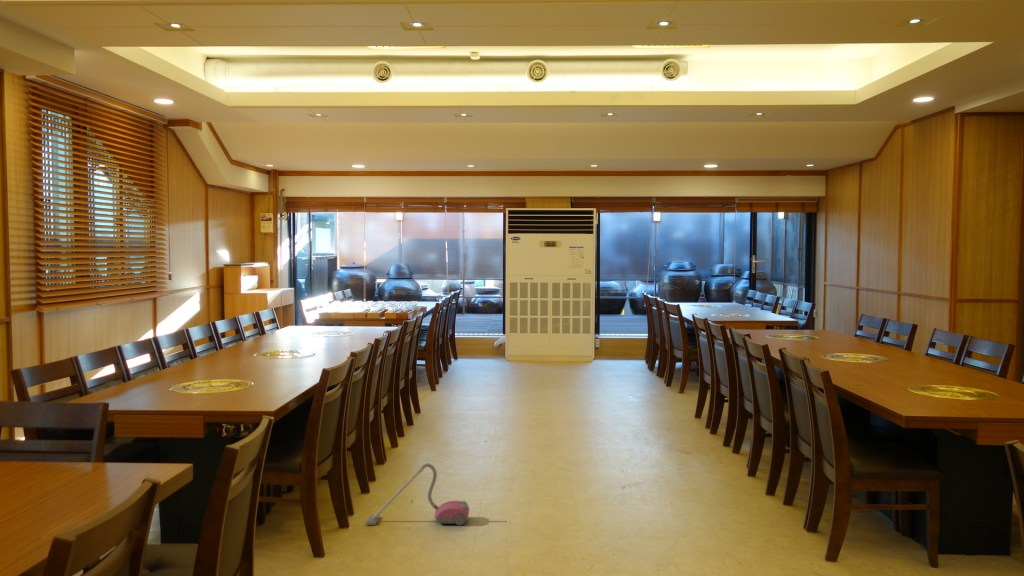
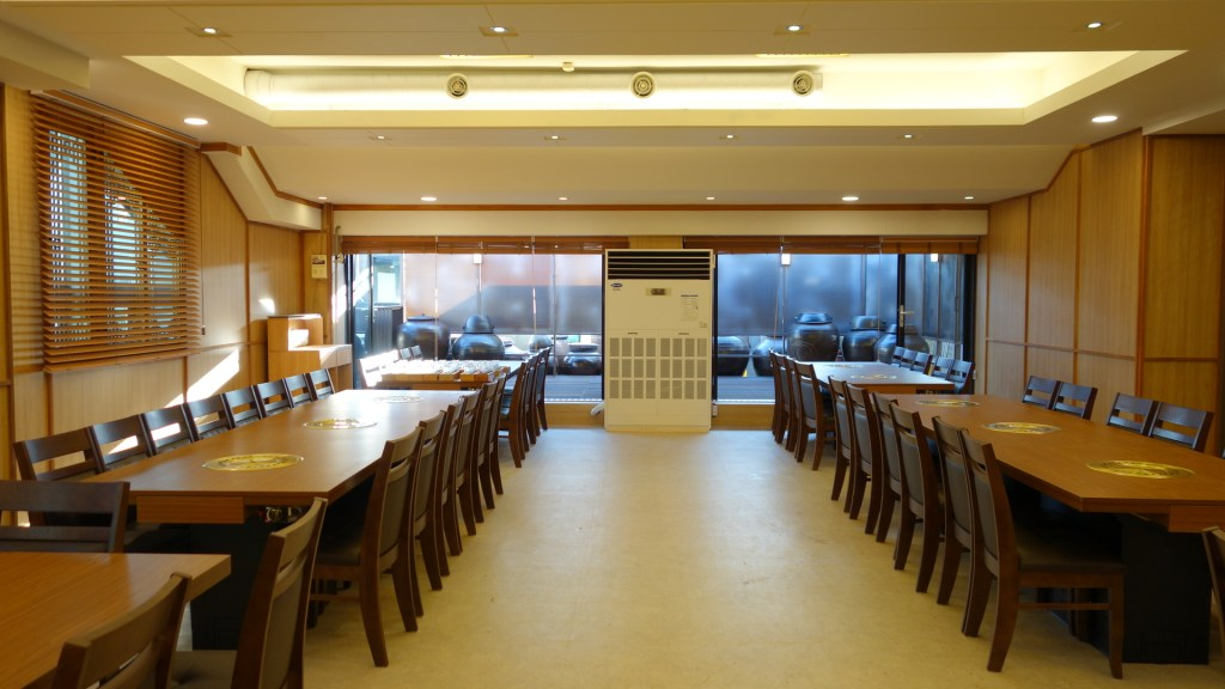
- vacuum cleaner (428, 492)
